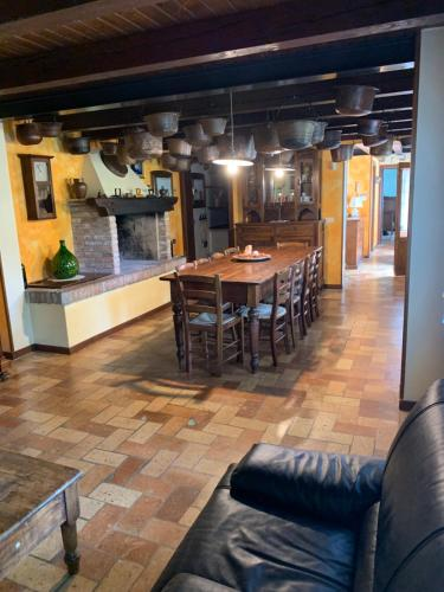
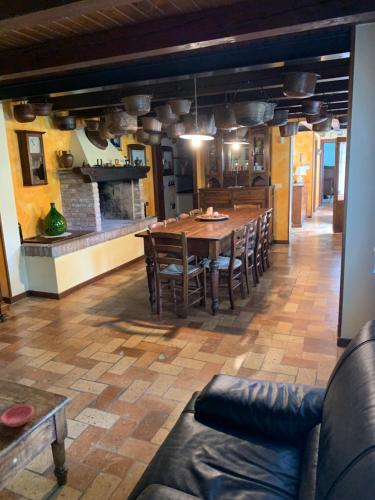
+ saucer (17, 416)
